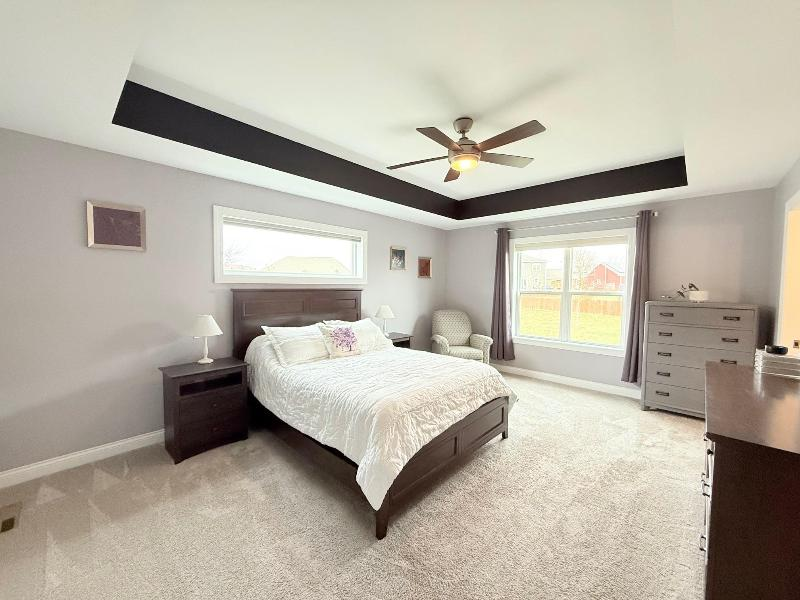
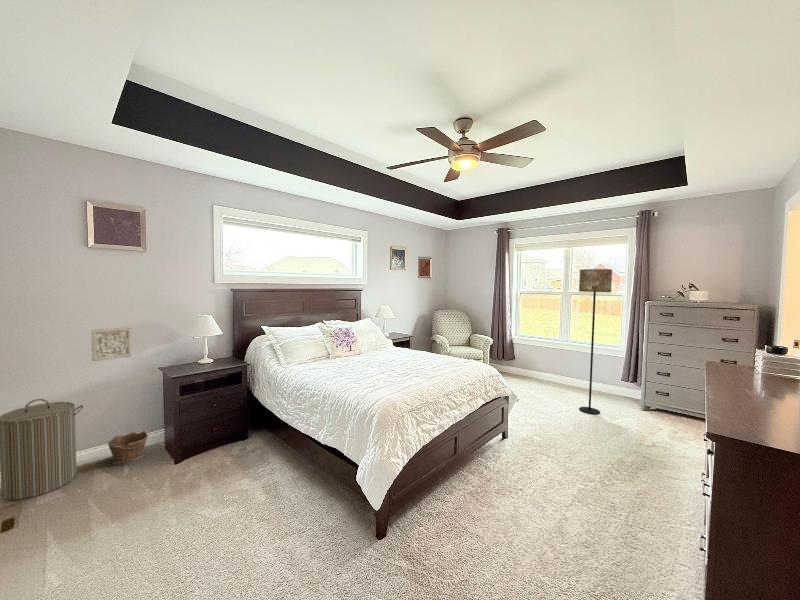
+ wall ornament (112, 344)
+ clay pot (128, 443)
+ laundry hamper (39, 441)
+ floor lamp (592, 340)
